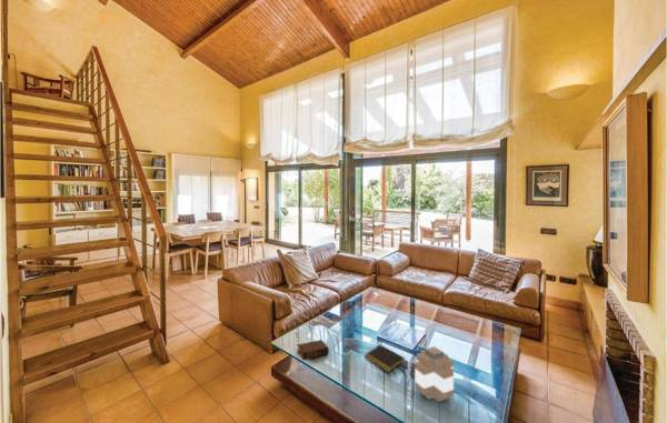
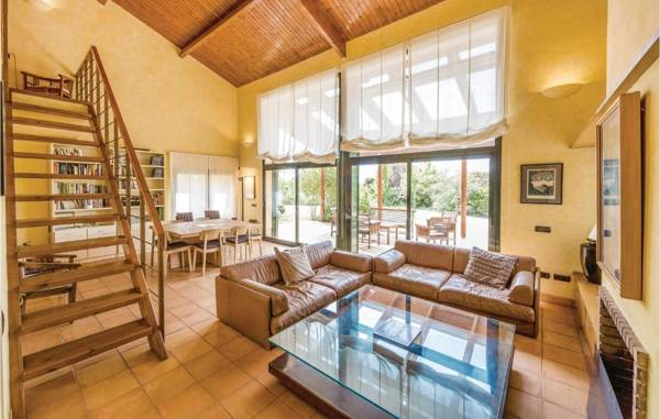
- notepad (384, 356)
- book (312, 349)
- jar (434, 371)
